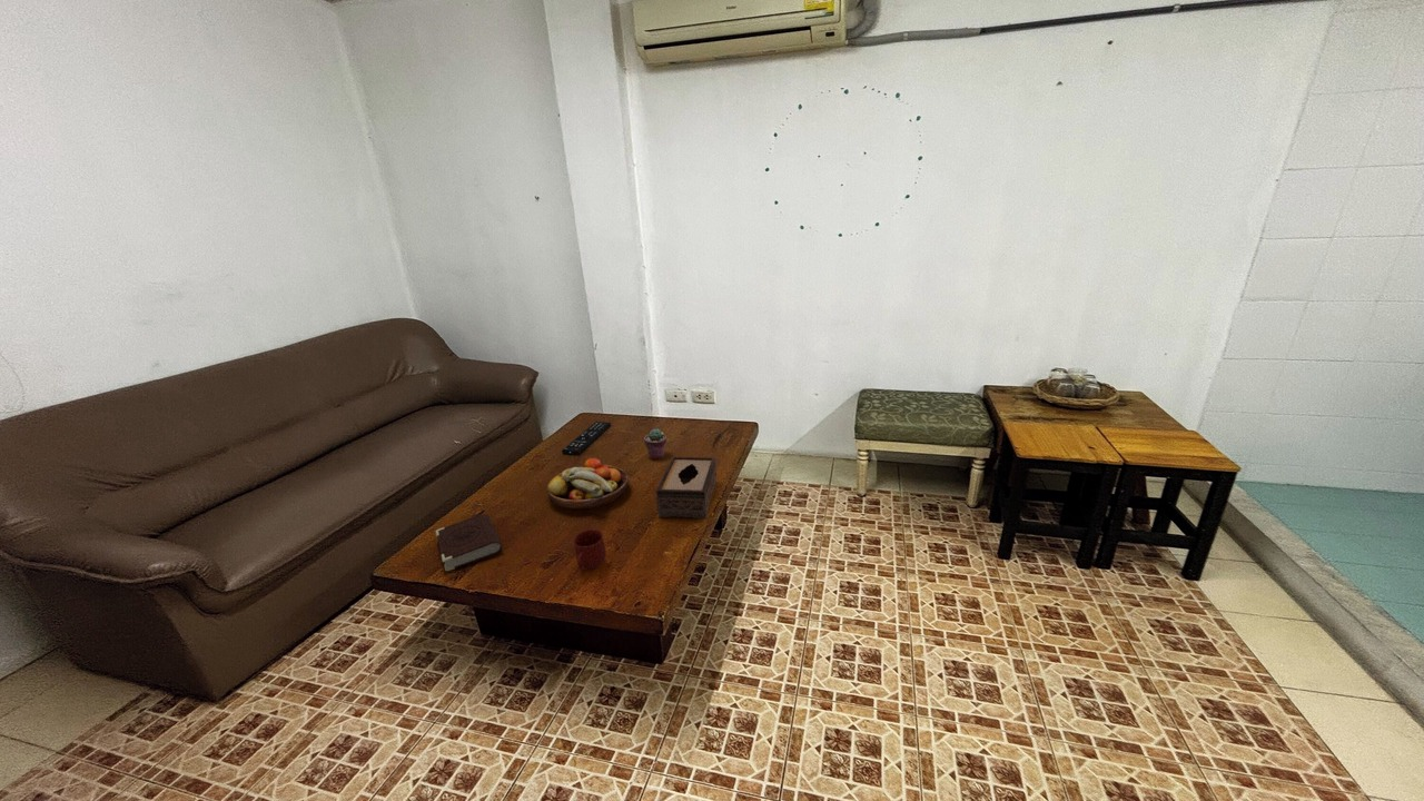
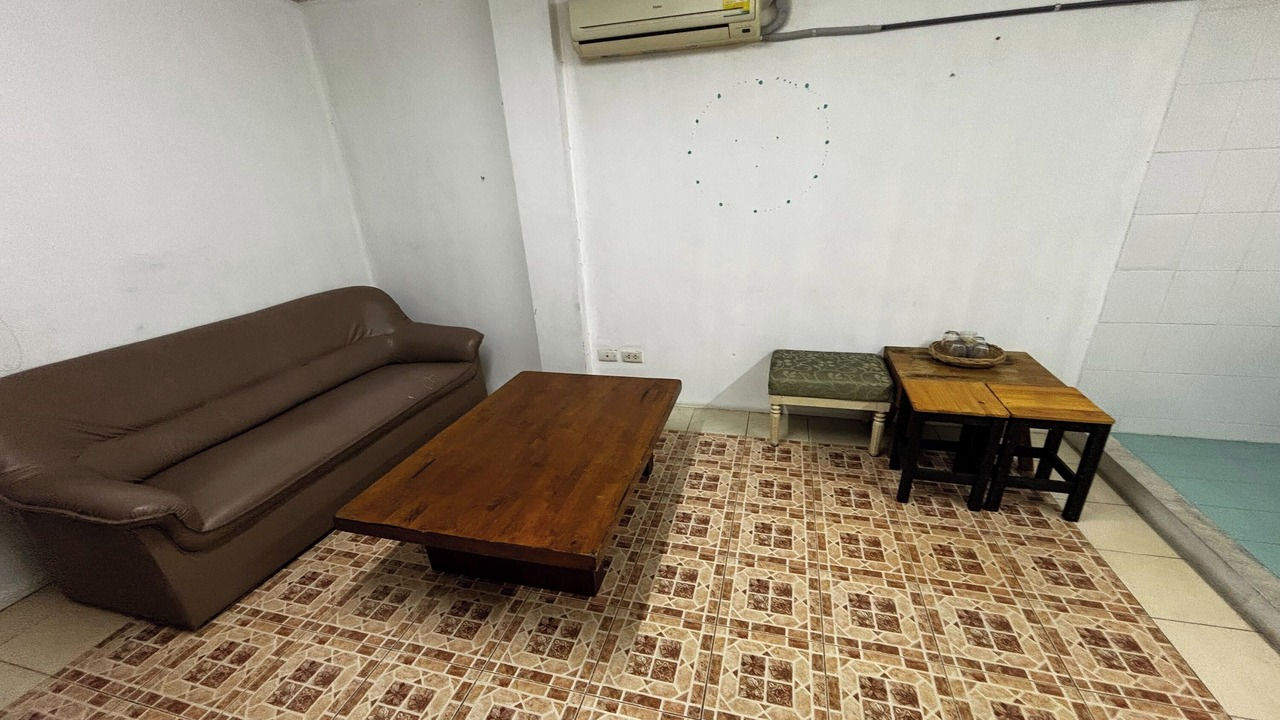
- book (468, 540)
- remote control (587, 436)
- fruit bowl (587, 478)
- potted succulent (655, 443)
- tissue box (688, 485)
- mug (587, 554)
